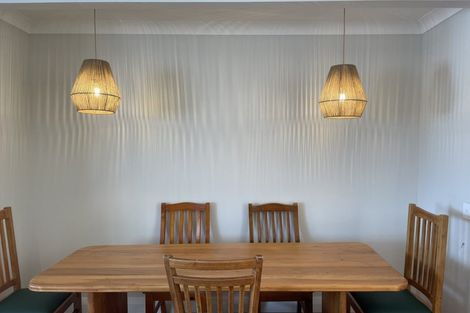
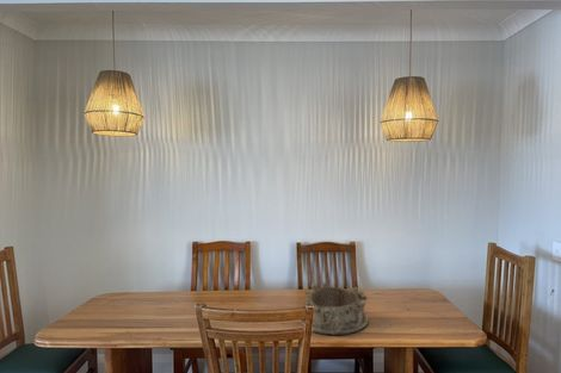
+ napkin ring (334, 305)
